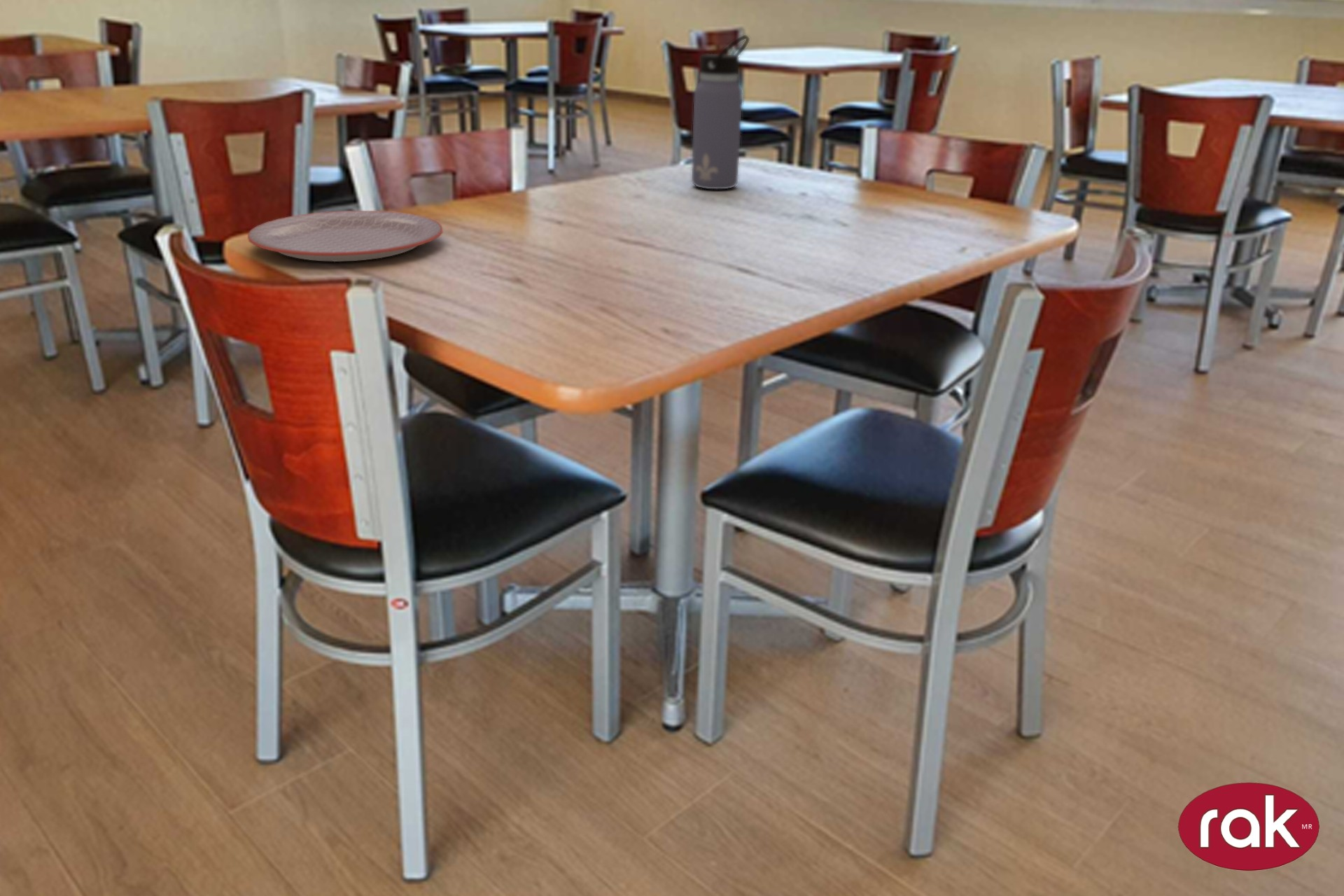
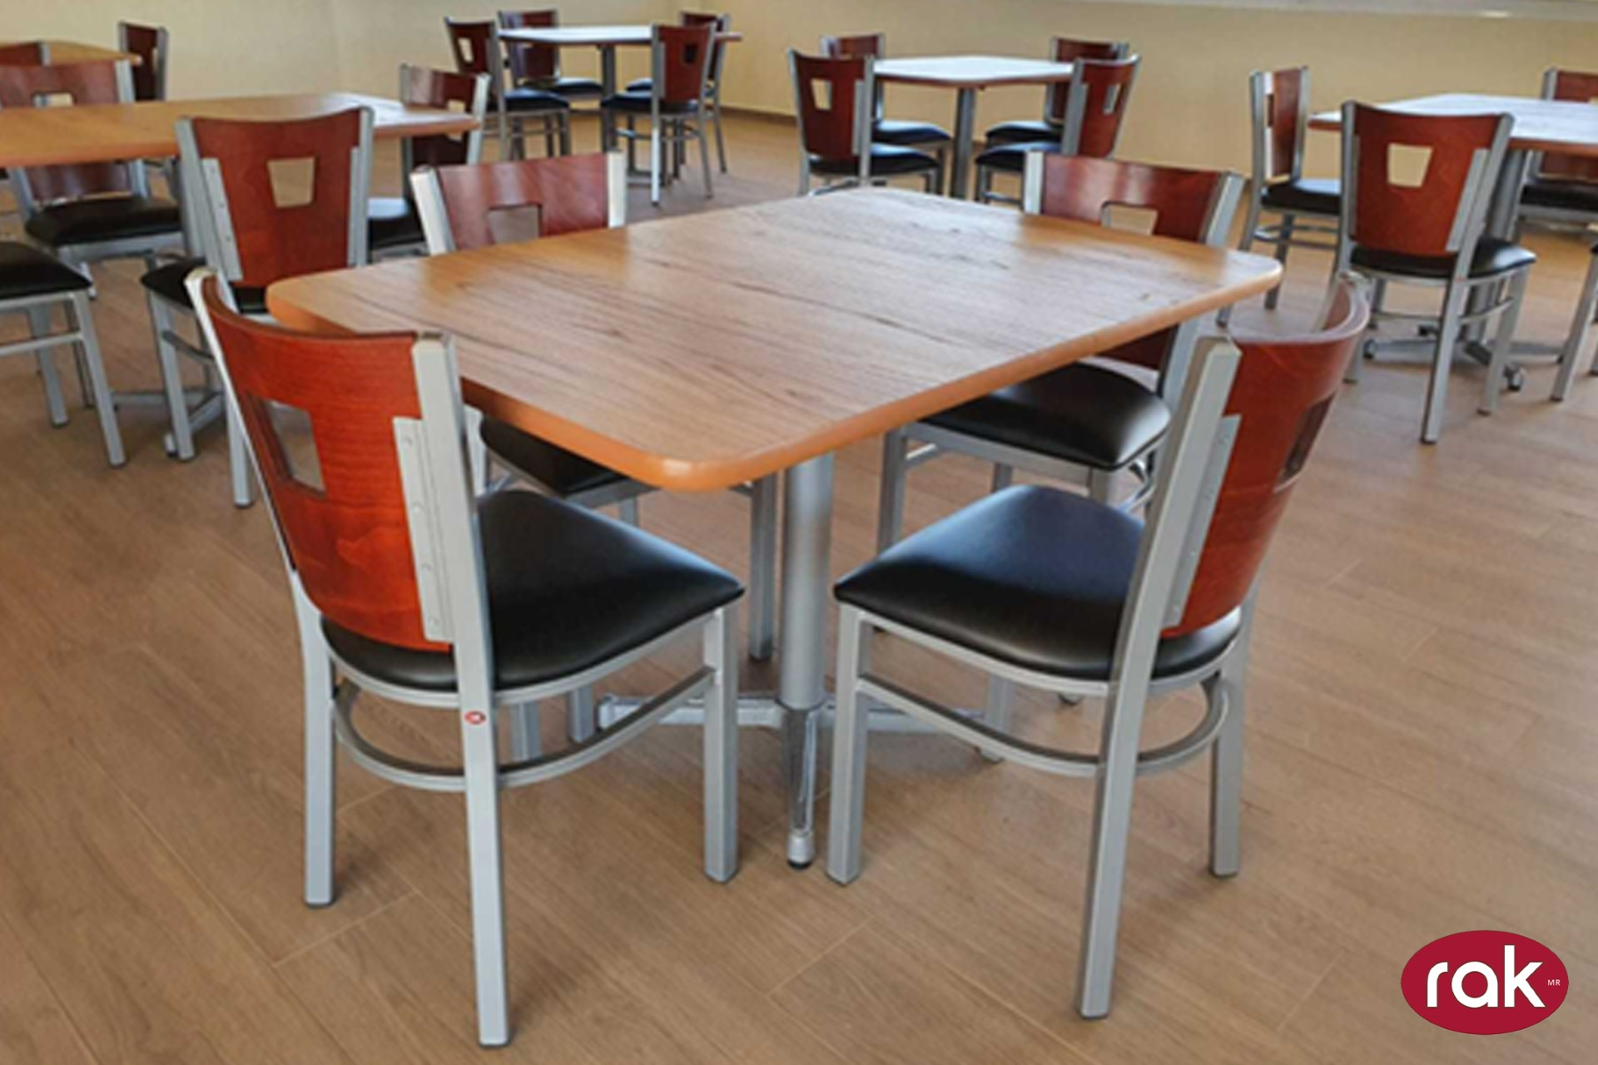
- plate (348, 237)
- water bottle (720, 112)
